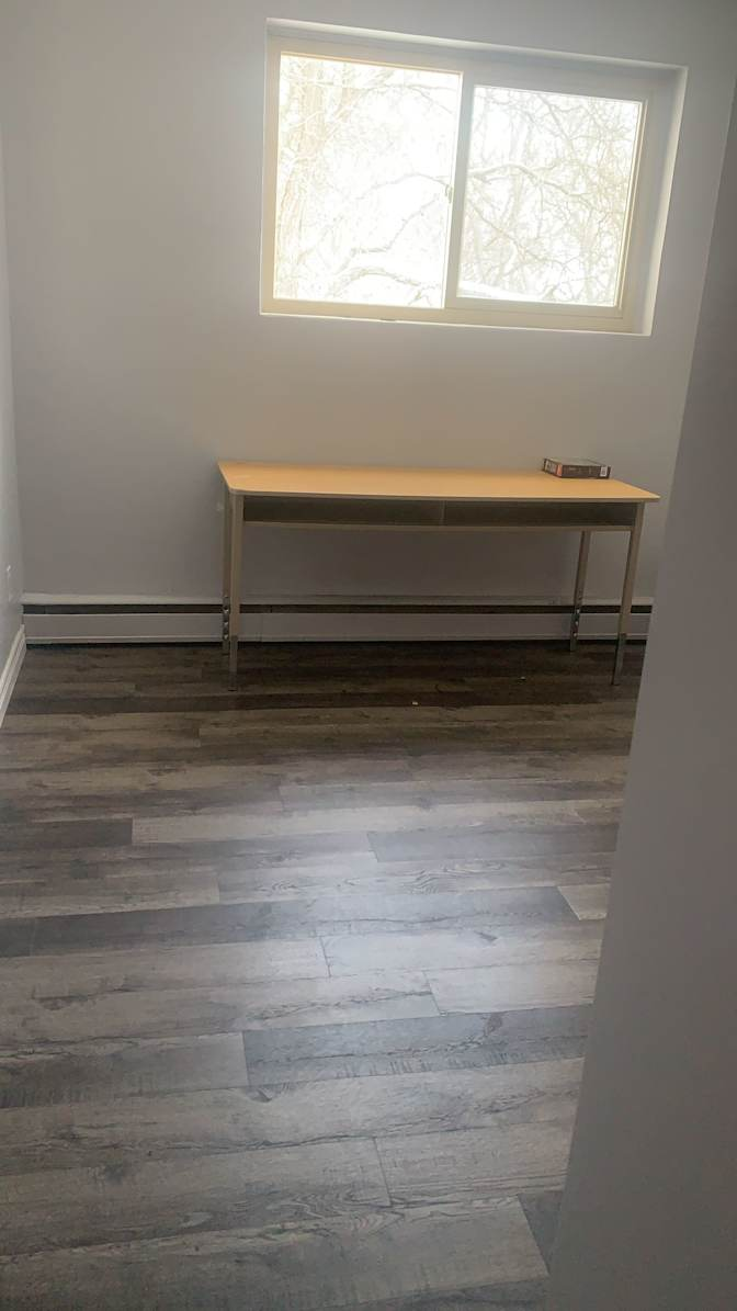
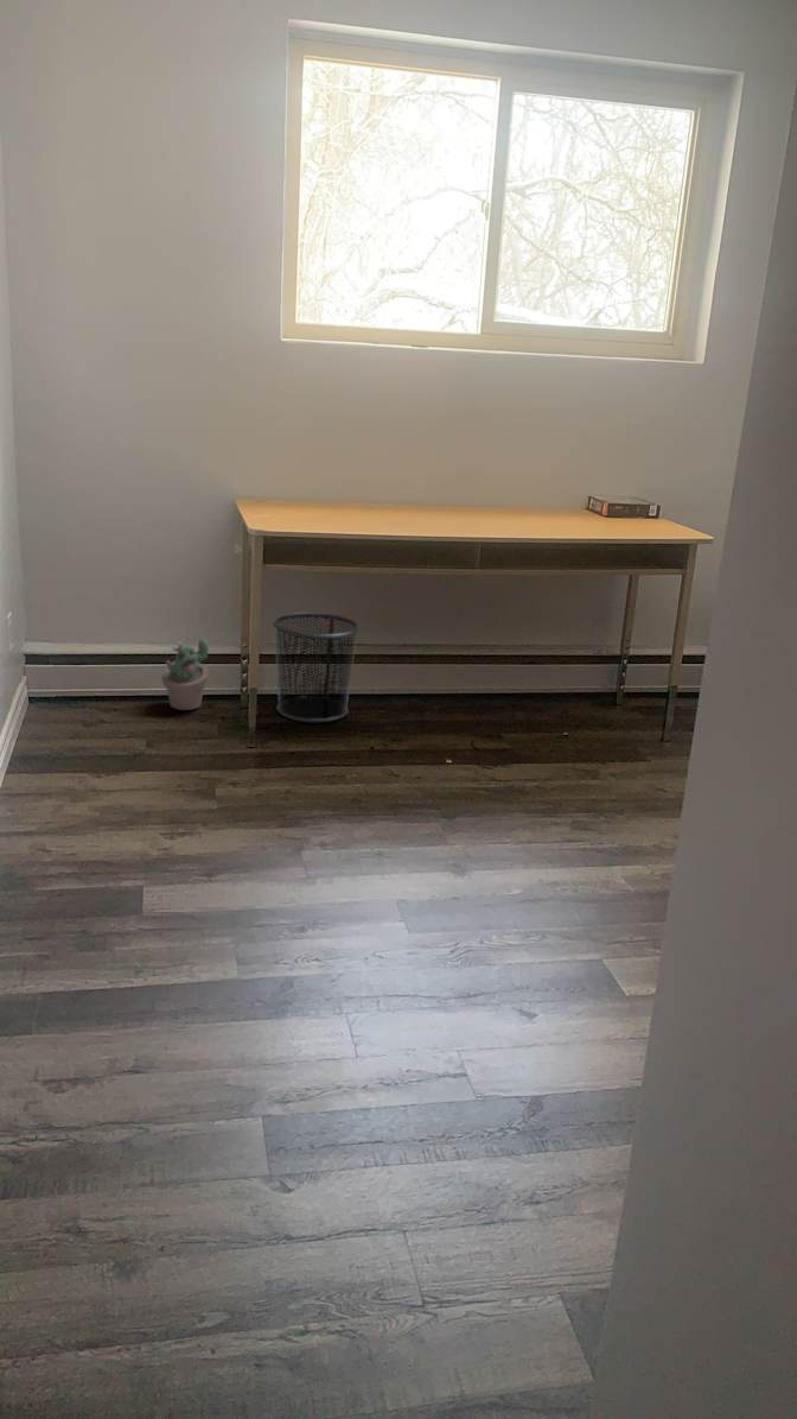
+ waste bin (314, 667)
+ decorative plant (185, 673)
